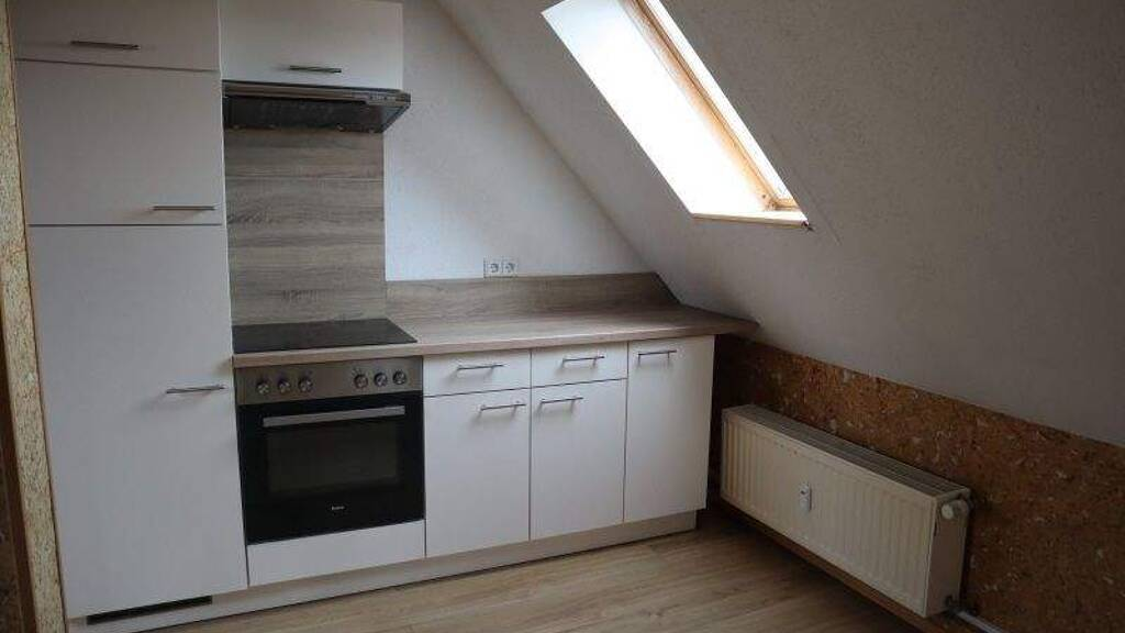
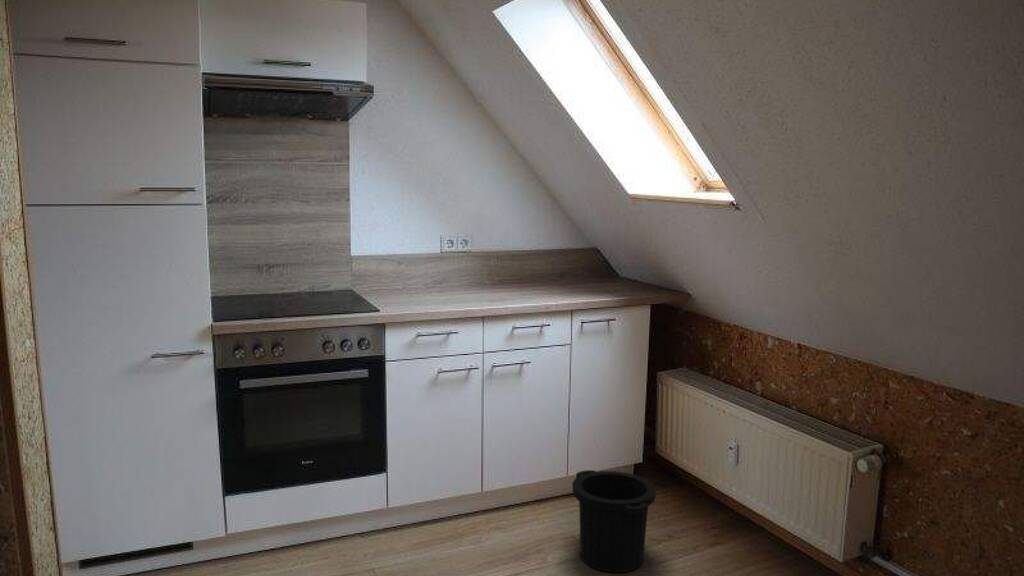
+ trash can (612, 521)
